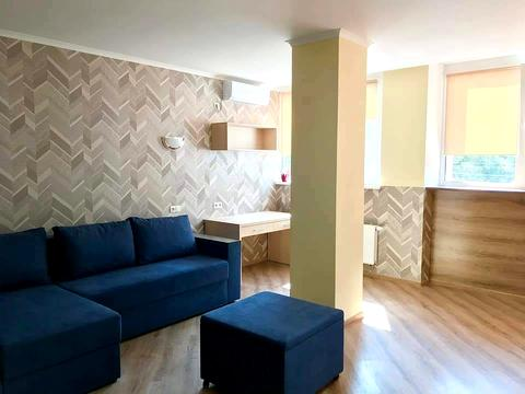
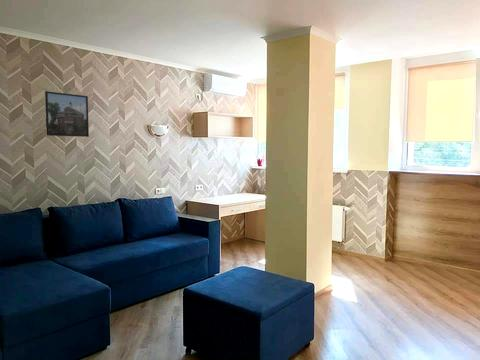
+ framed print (67, 115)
